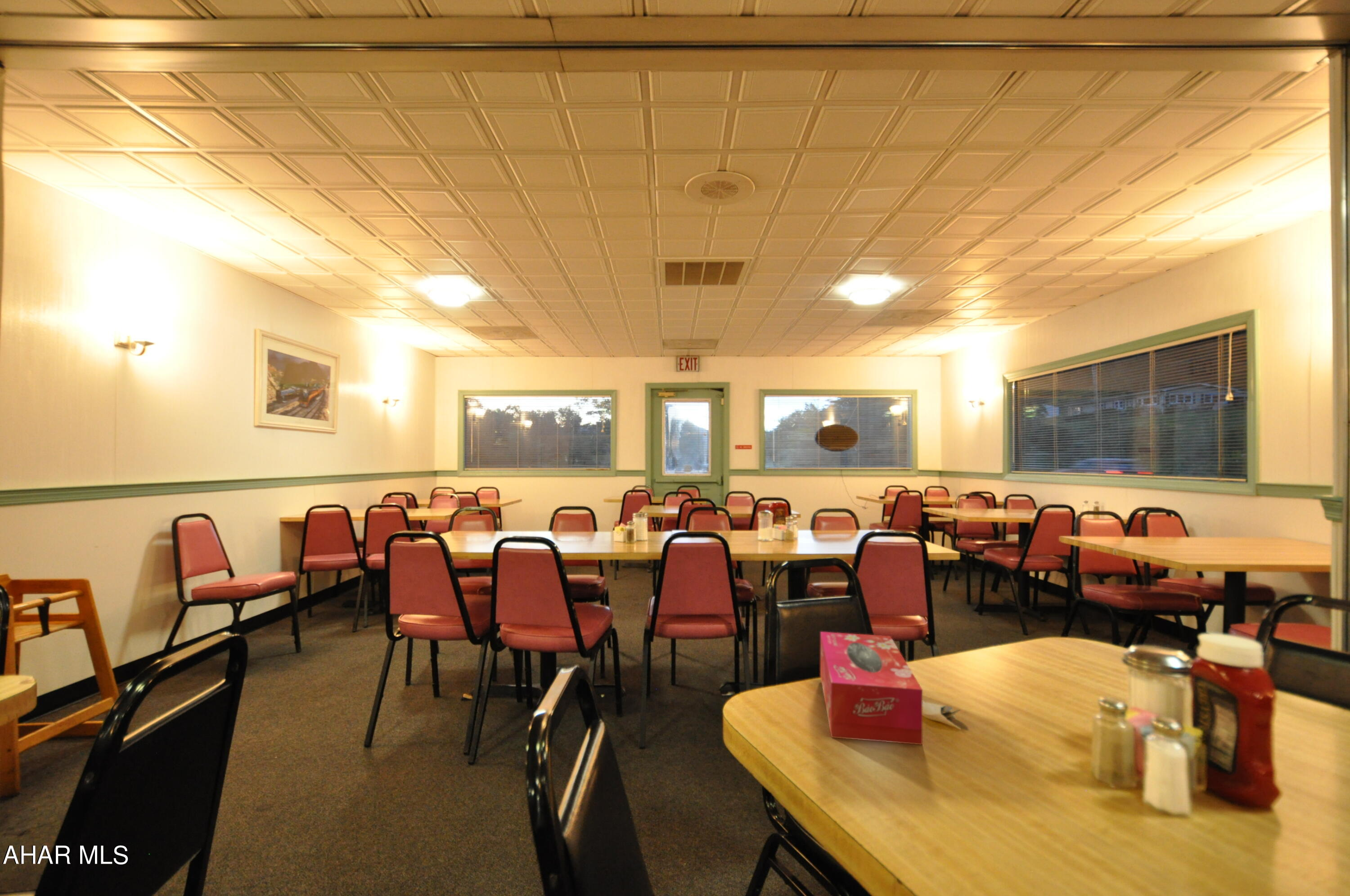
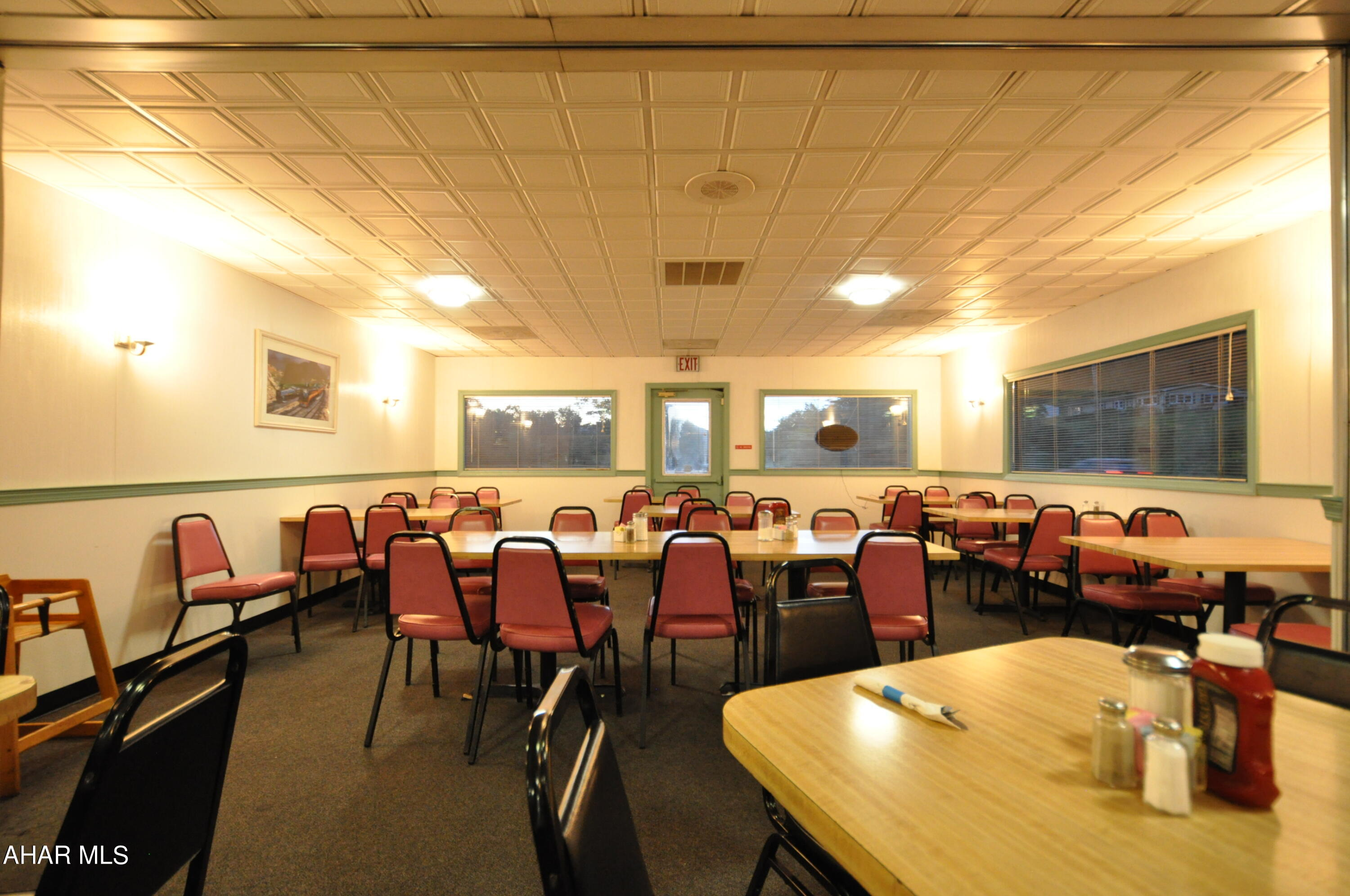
- tissue box (864, 681)
